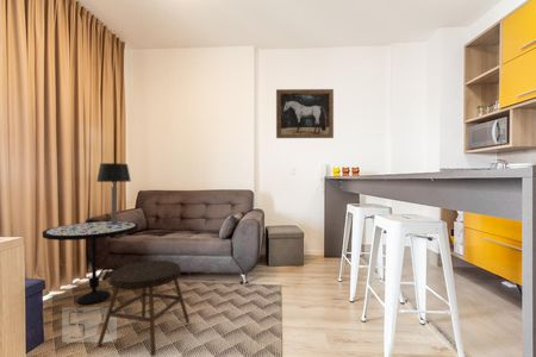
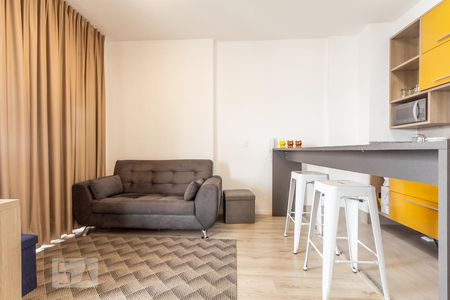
- wall art (304, 113)
- side table (94, 262)
- table lamp (113, 193)
- stool (144, 301)
